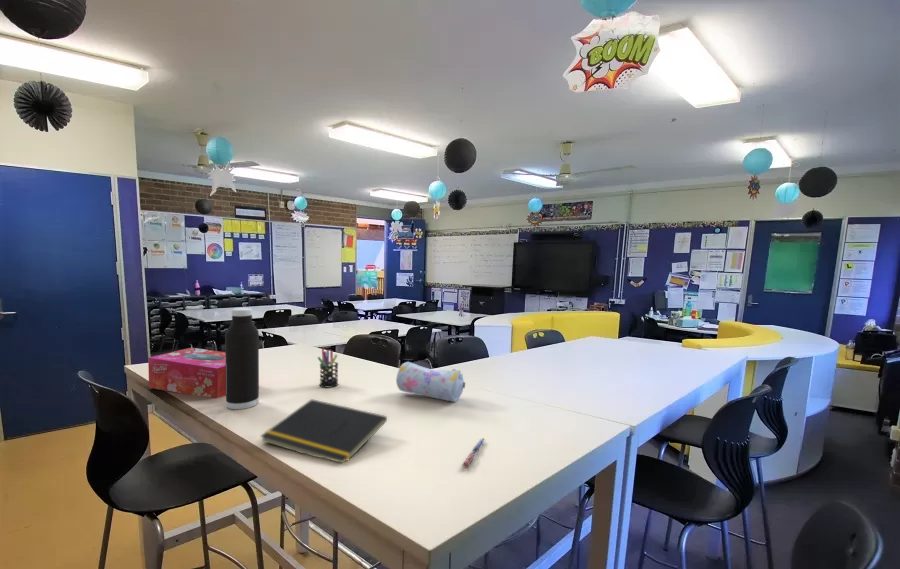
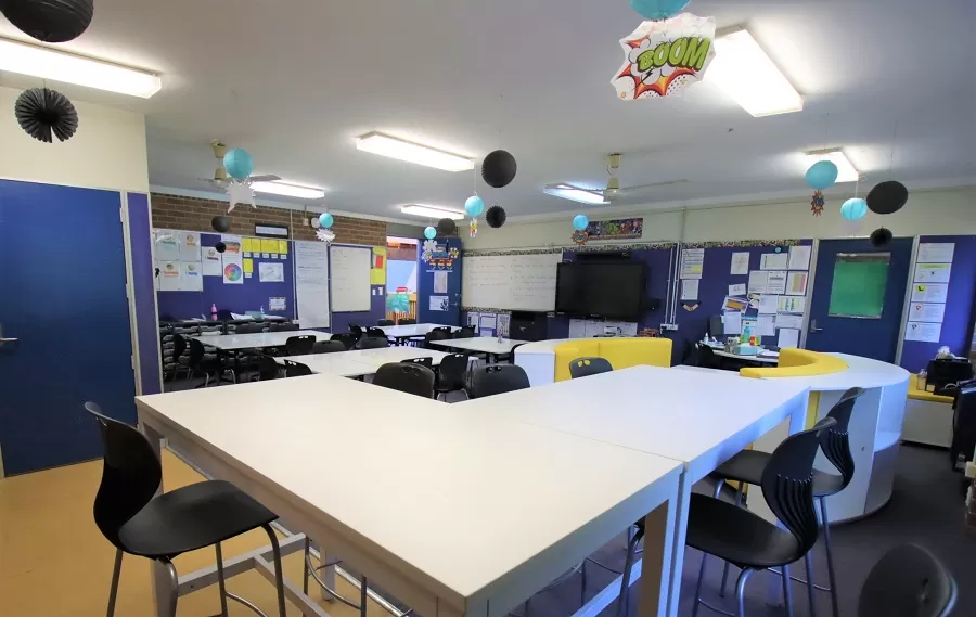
- pencil case (429, 381)
- water bottle (242, 357)
- notepad (325, 428)
- pen (474, 450)
- pen holder (326, 367)
- tissue box (203, 371)
